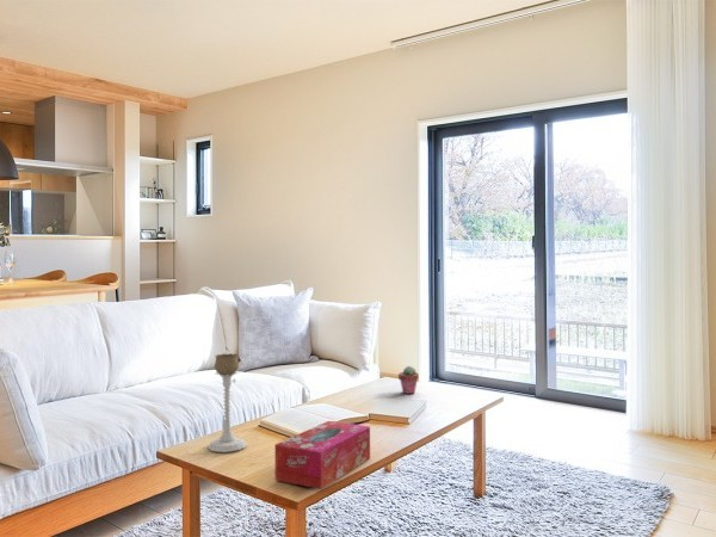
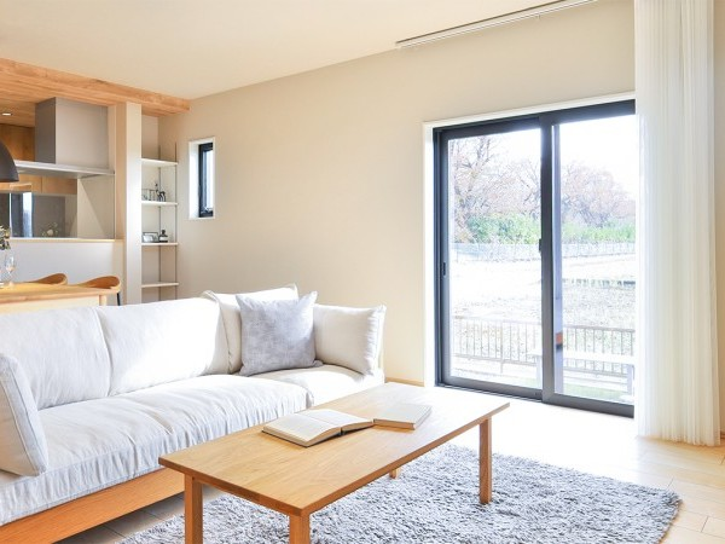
- candle holder (227, 400)
- potted succulent (408, 378)
- tissue box (325, 451)
